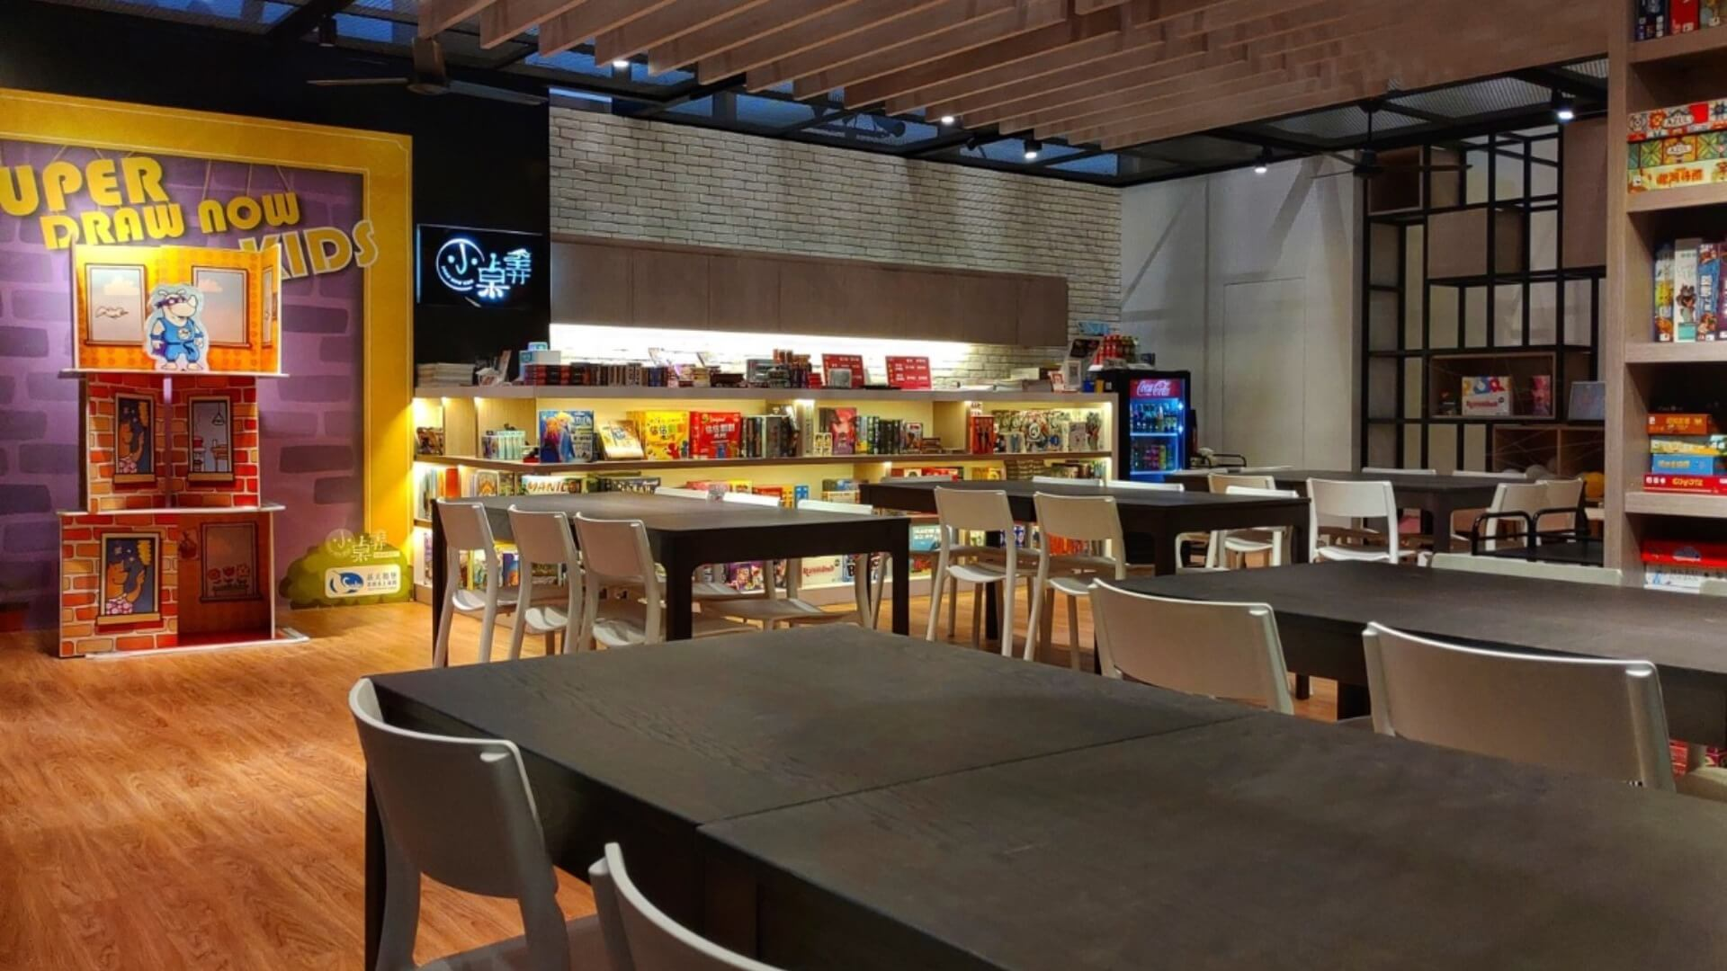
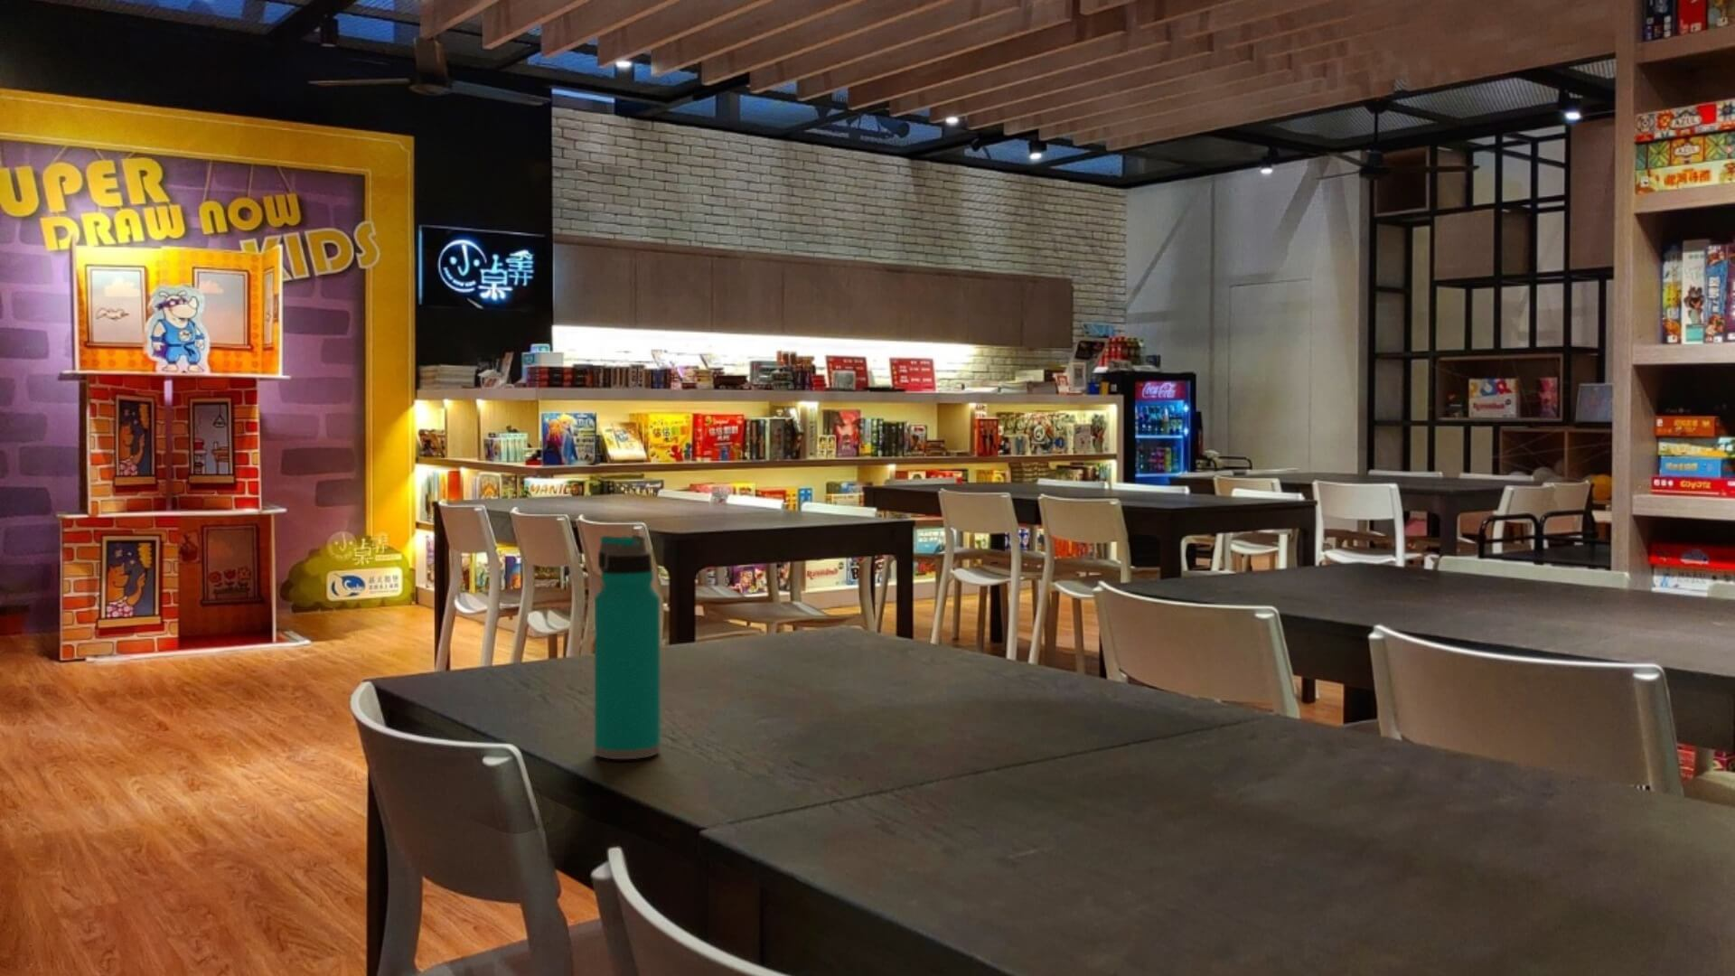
+ water bottle (627, 644)
